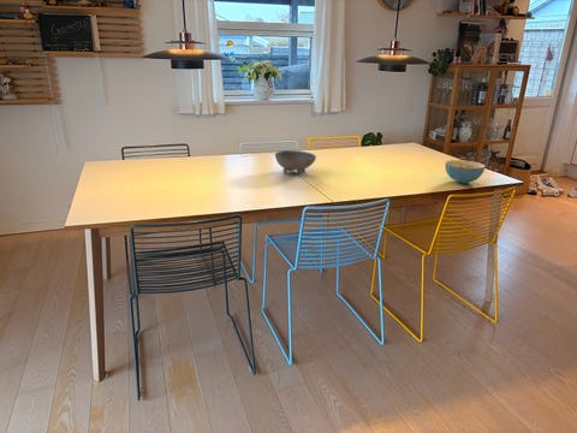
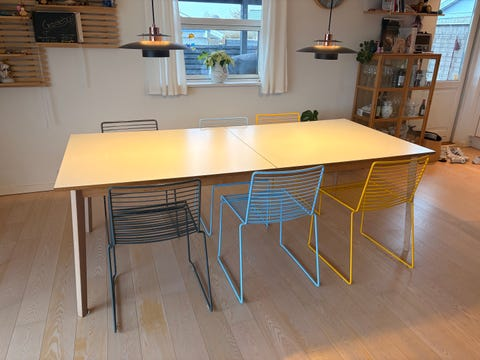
- bowl (295, 162)
- cereal bowl (463, 172)
